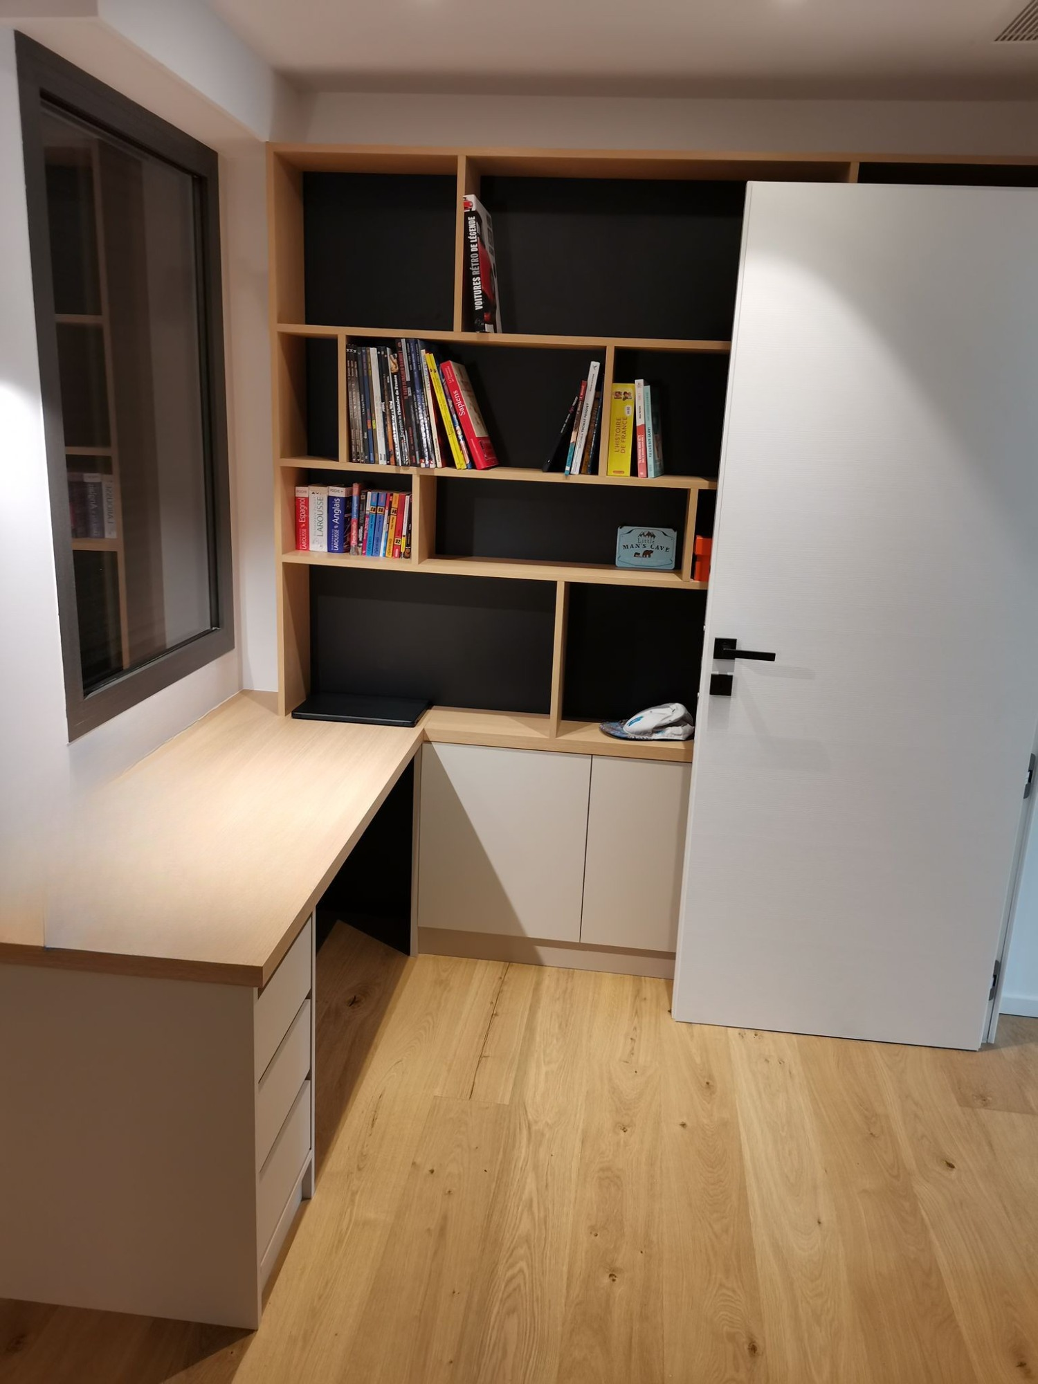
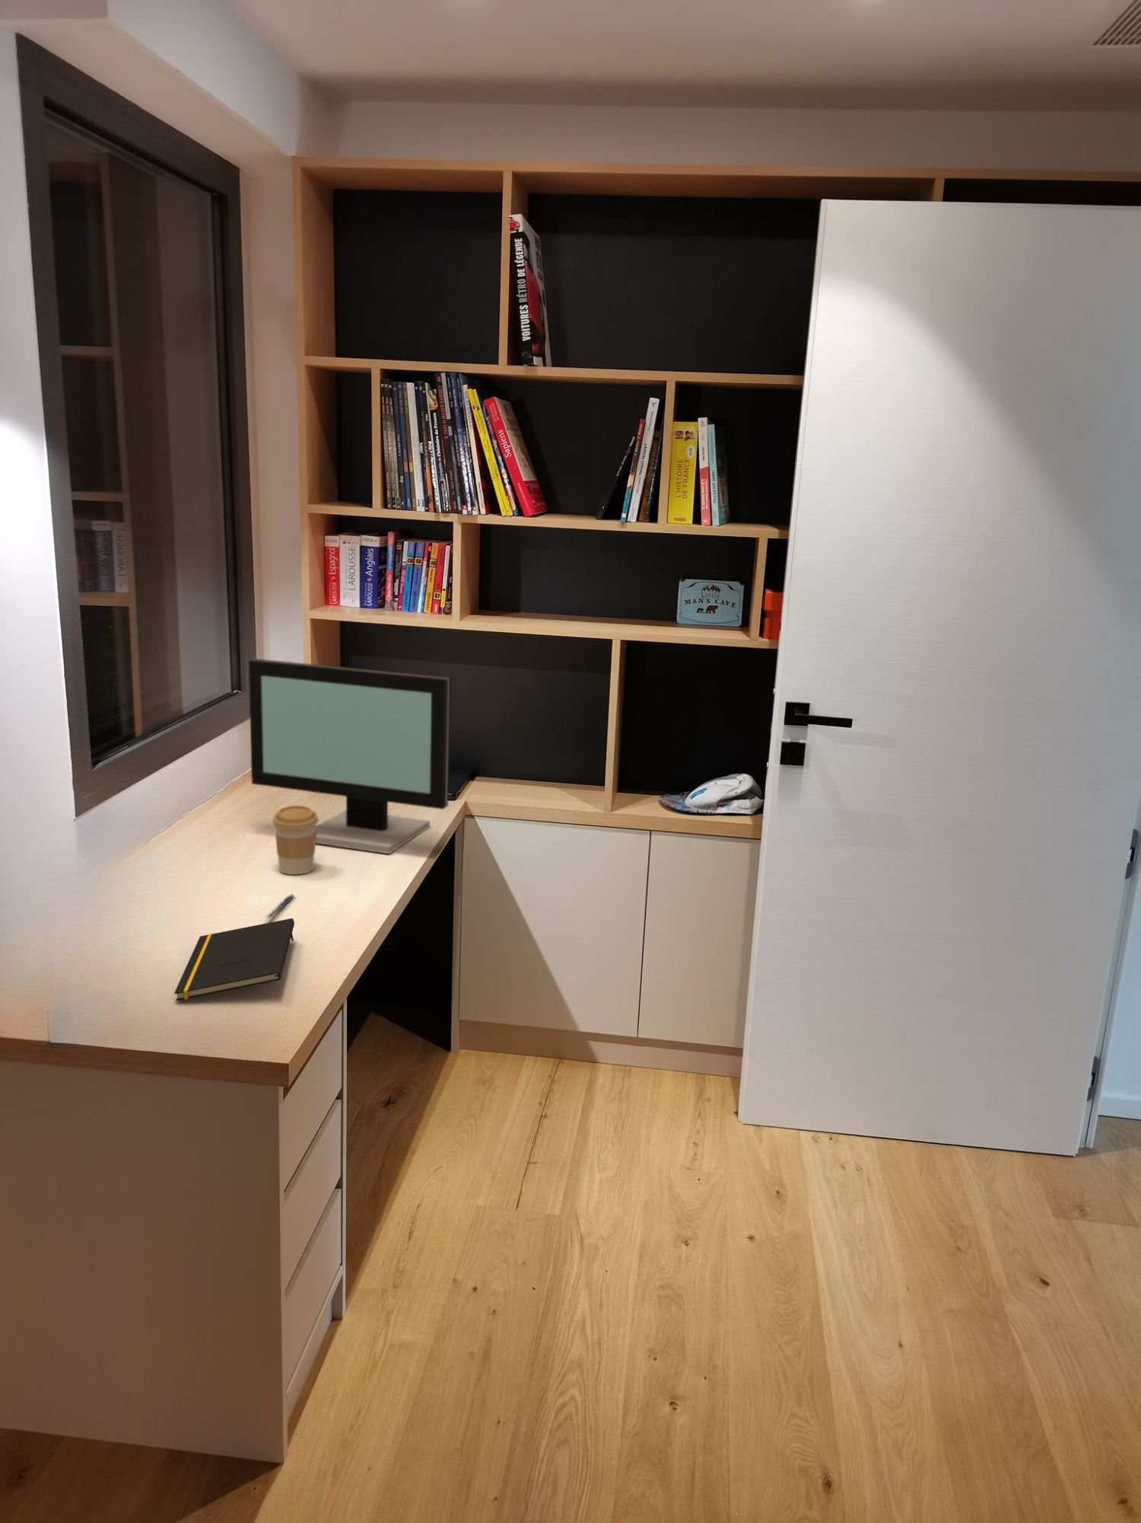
+ coffee cup (295, 839)
+ computer monitor (367, 750)
+ pen (280, 907)
+ notepad (239, 957)
